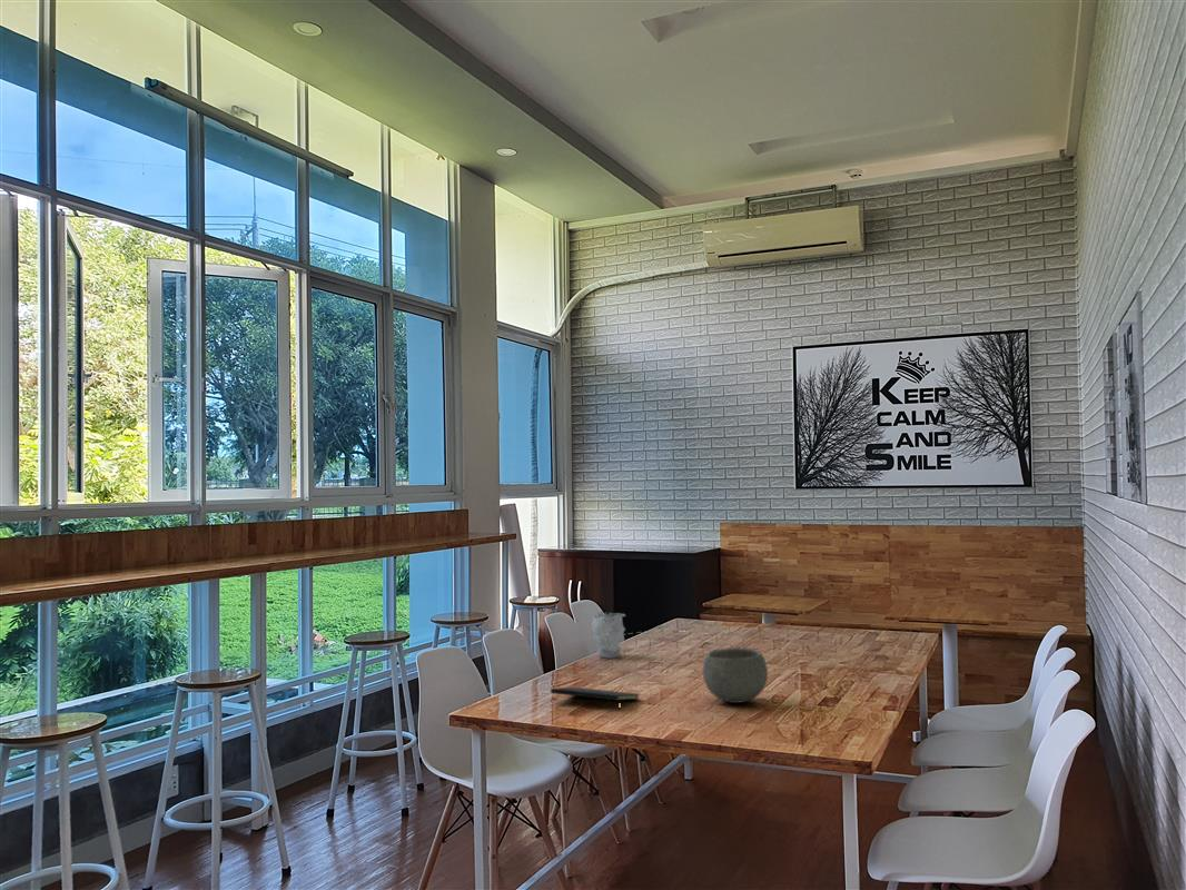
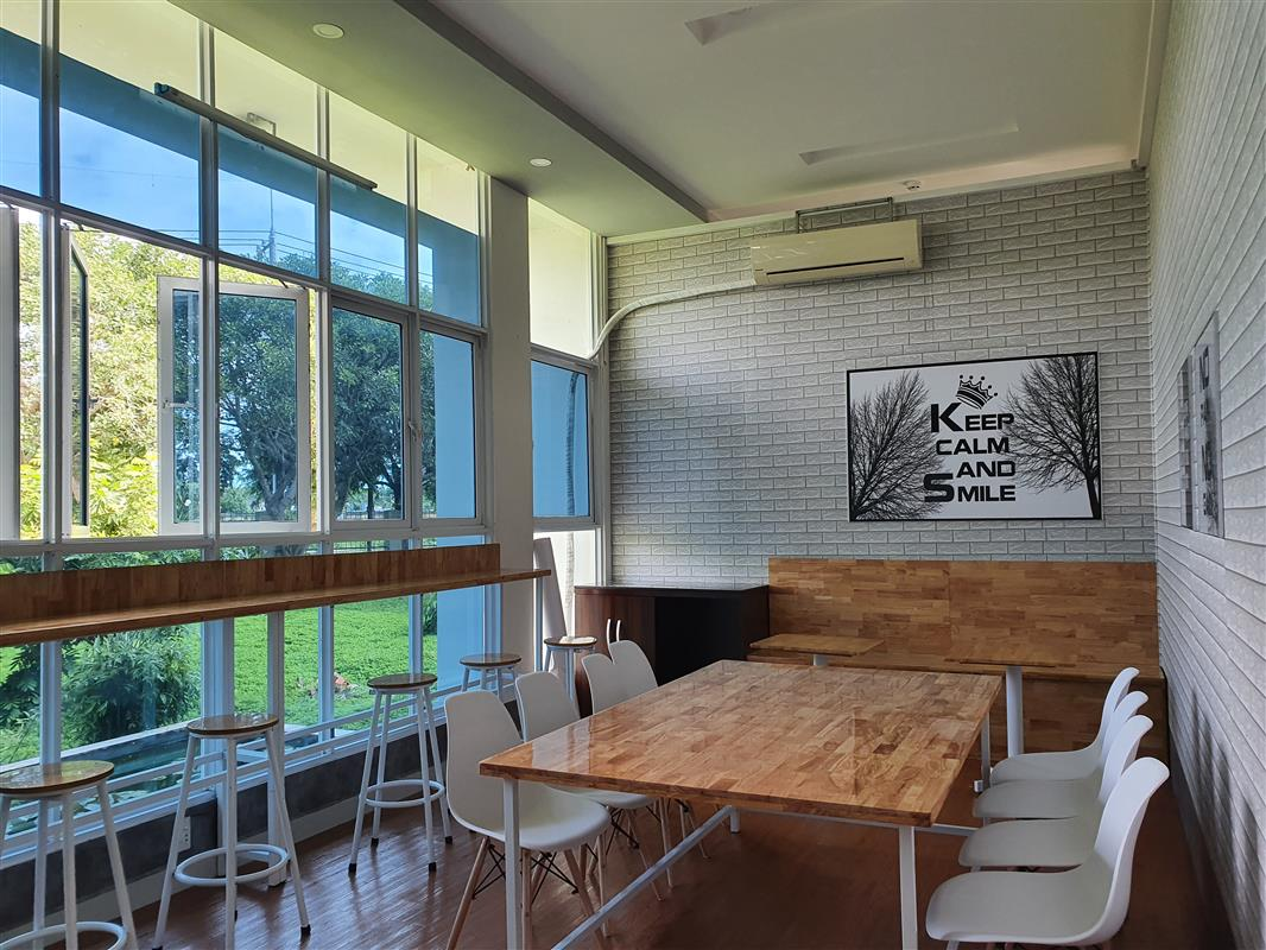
- notepad (595, 693)
- bowl (734, 676)
- bust sculpture (630, 633)
